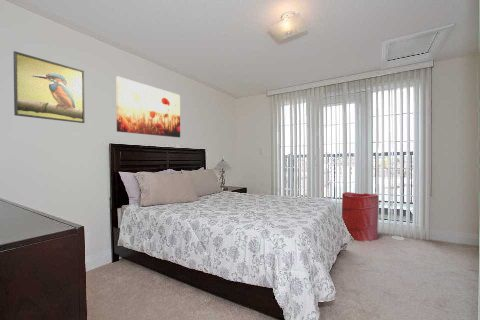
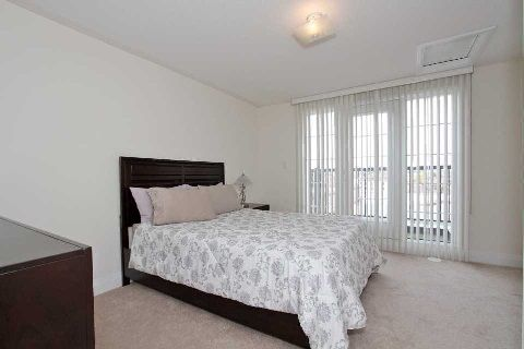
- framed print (52, 90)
- wall art (152, 111)
- laundry hamper (359, 214)
